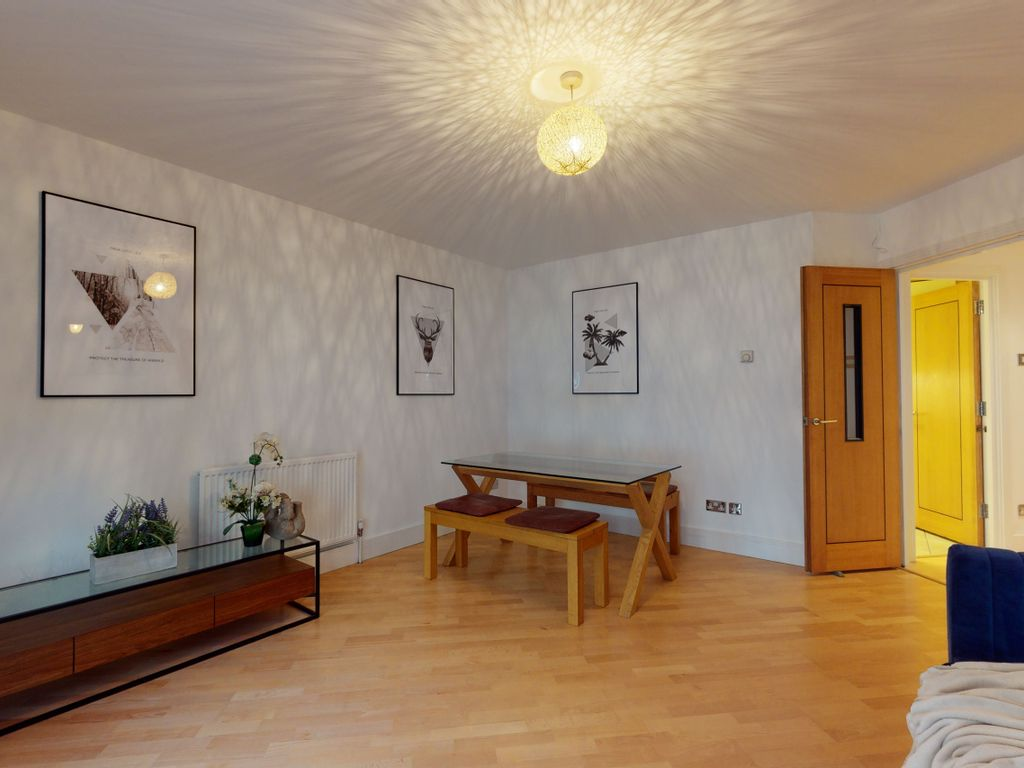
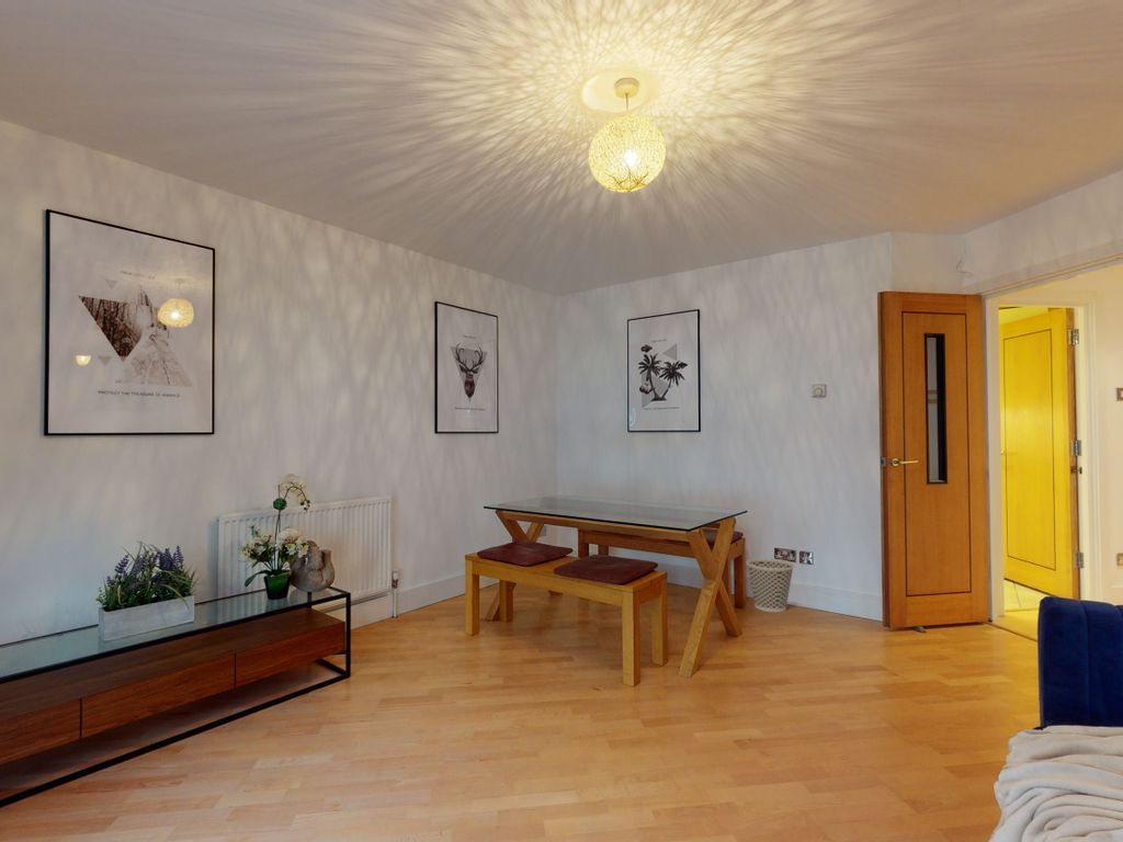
+ wastebasket (770, 584)
